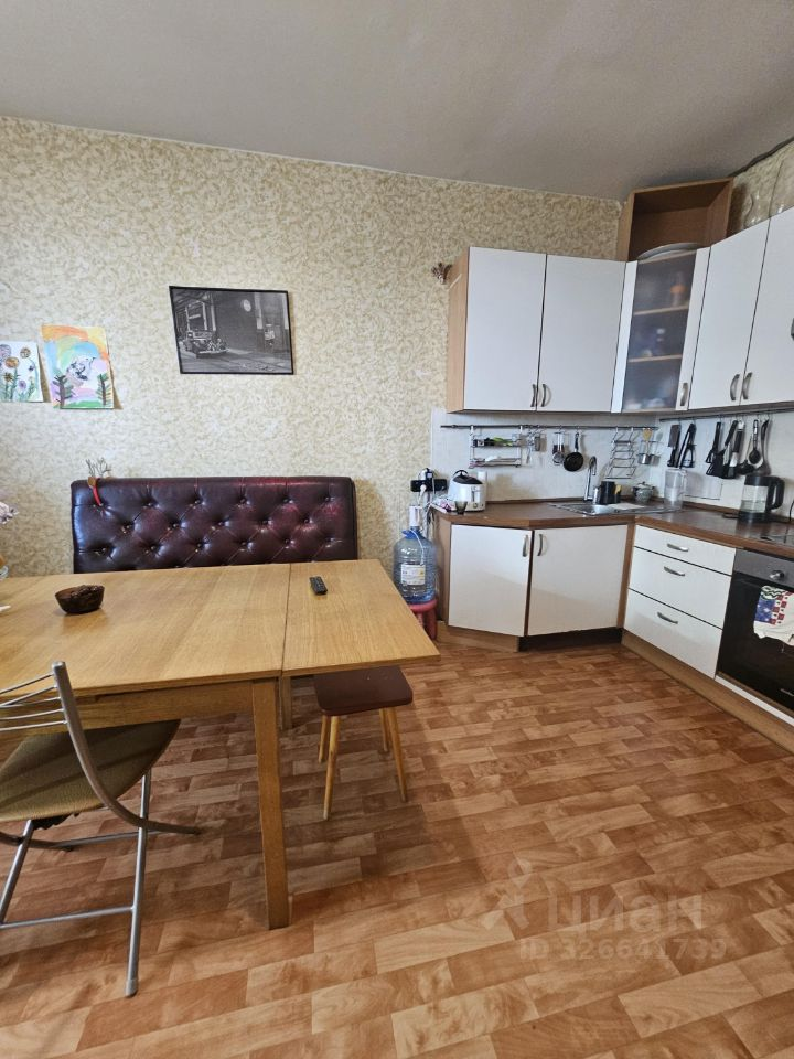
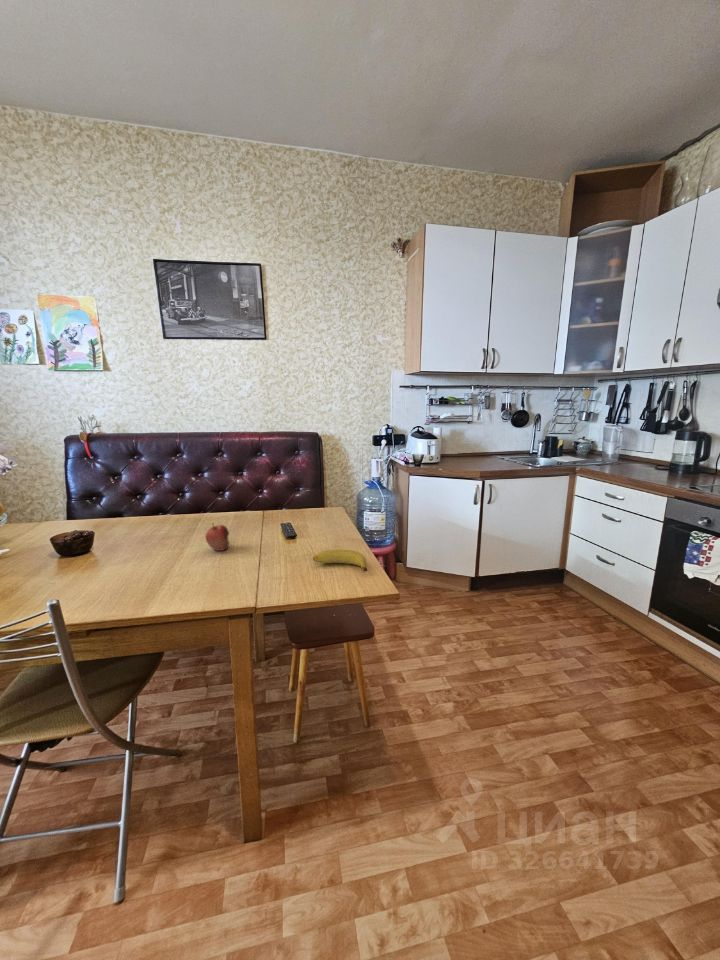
+ banana (340, 560)
+ fruit (217, 536)
